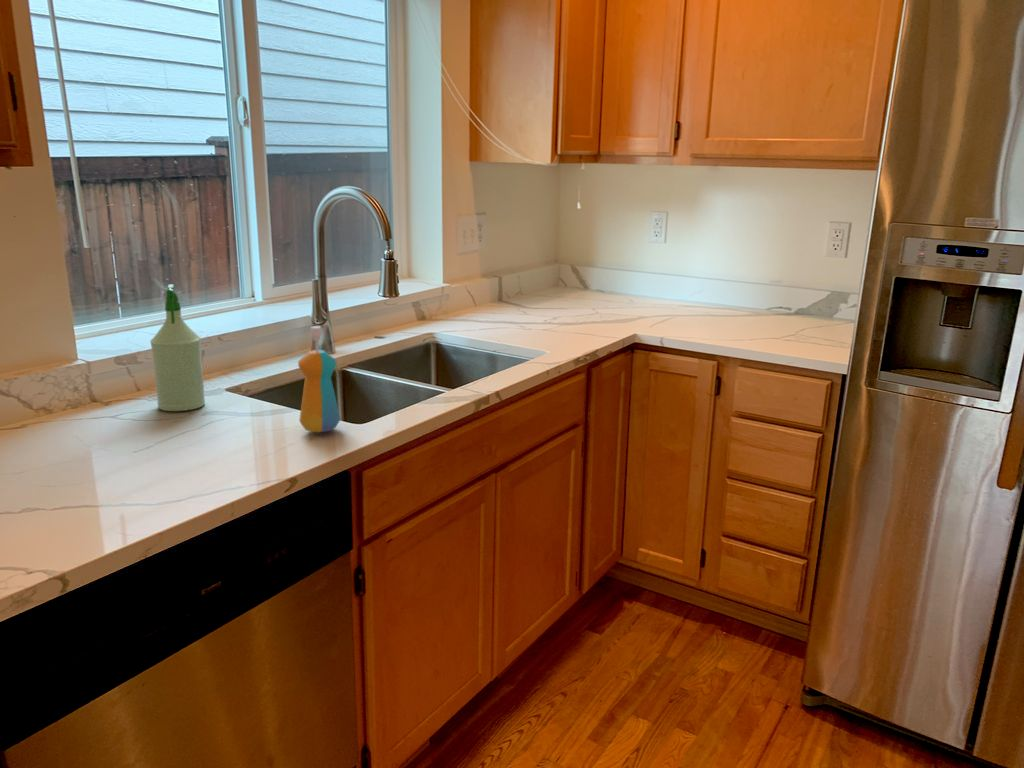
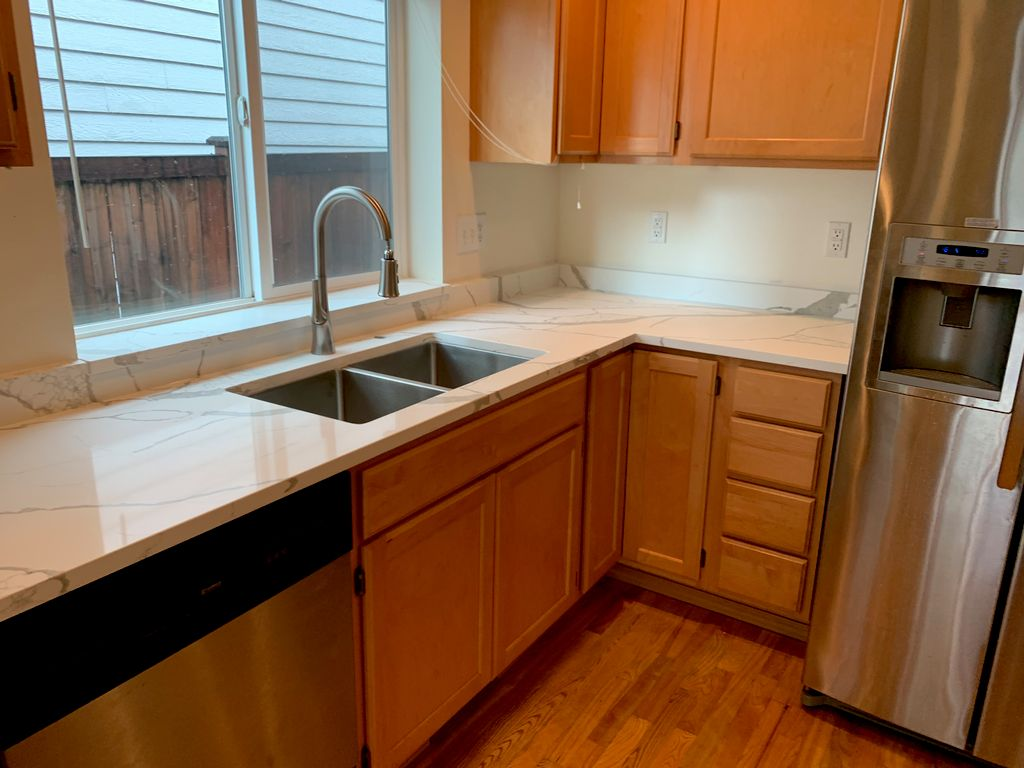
- soap dispenser (318, 380)
- spray bottle (176, 345)
